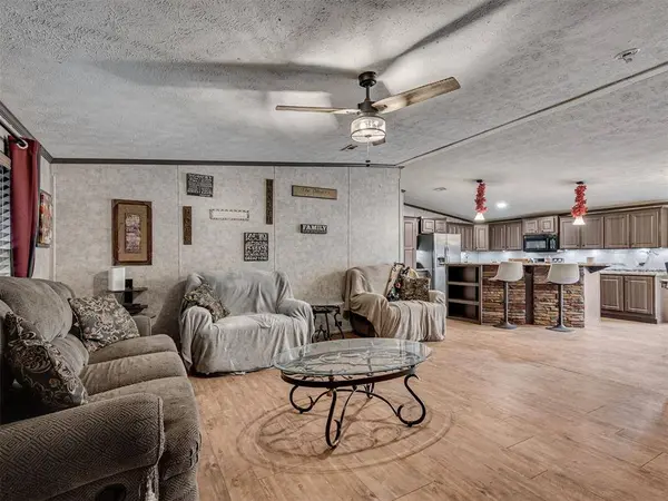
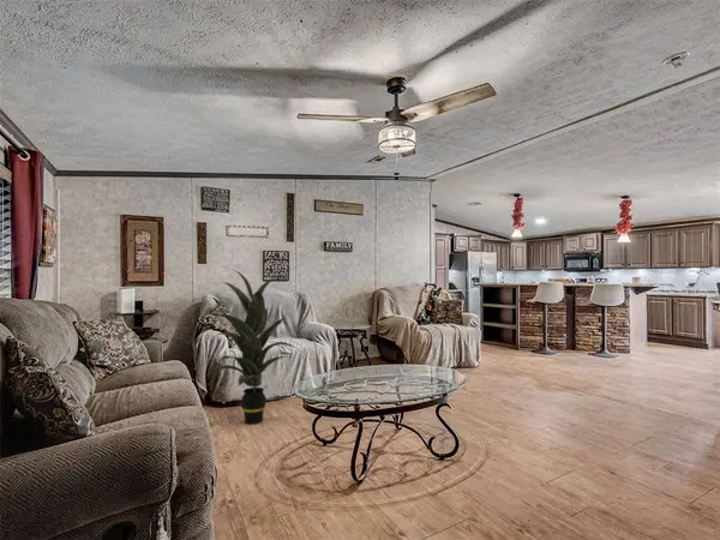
+ indoor plant (247, 344)
